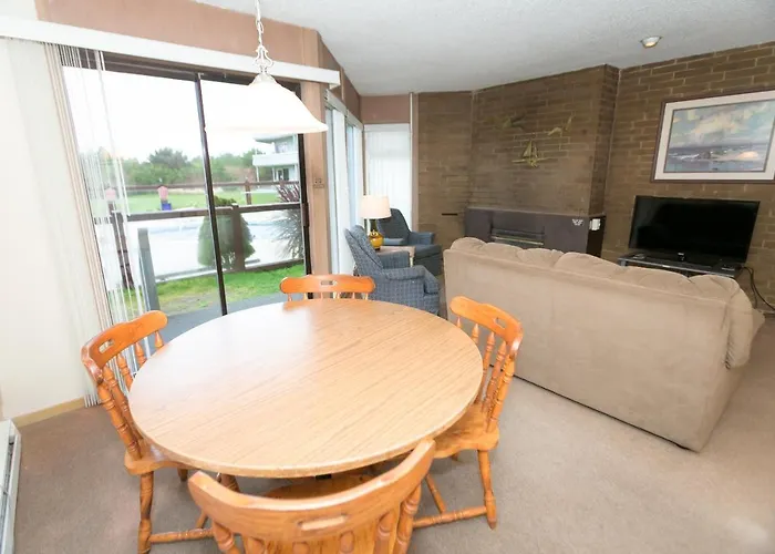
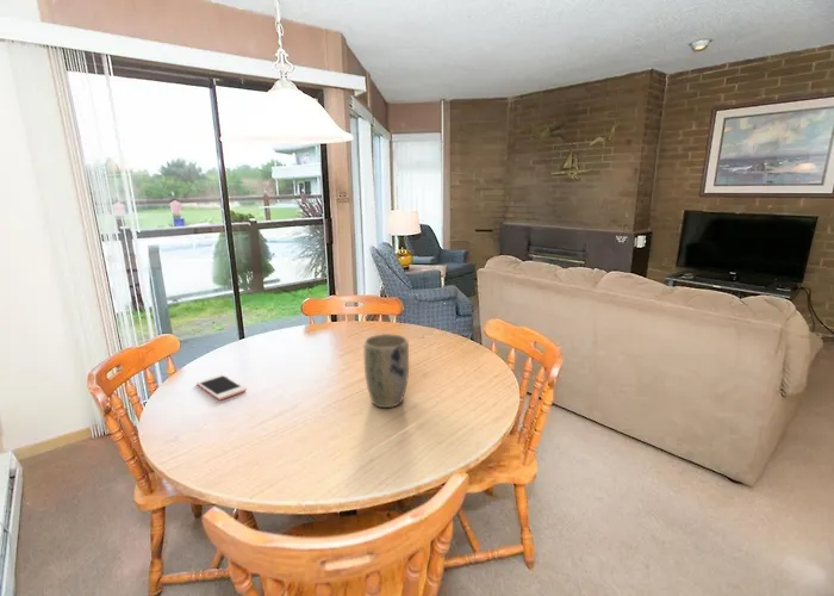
+ plant pot (386, 371)
+ cell phone (220, 386)
